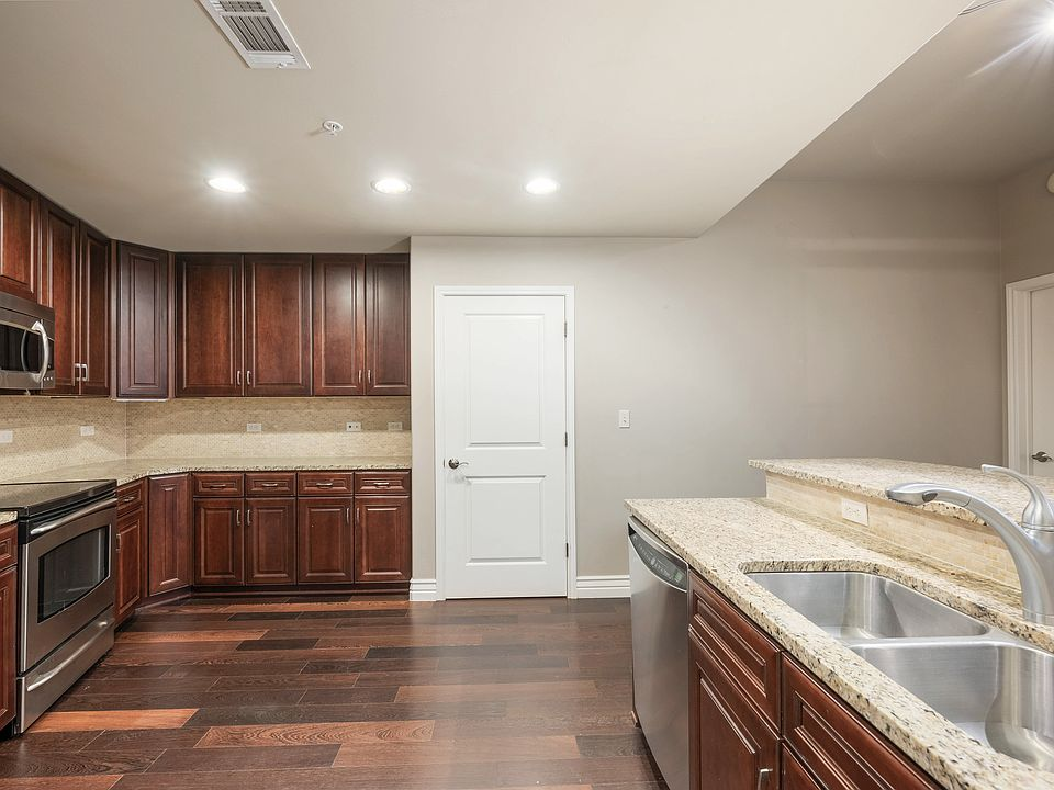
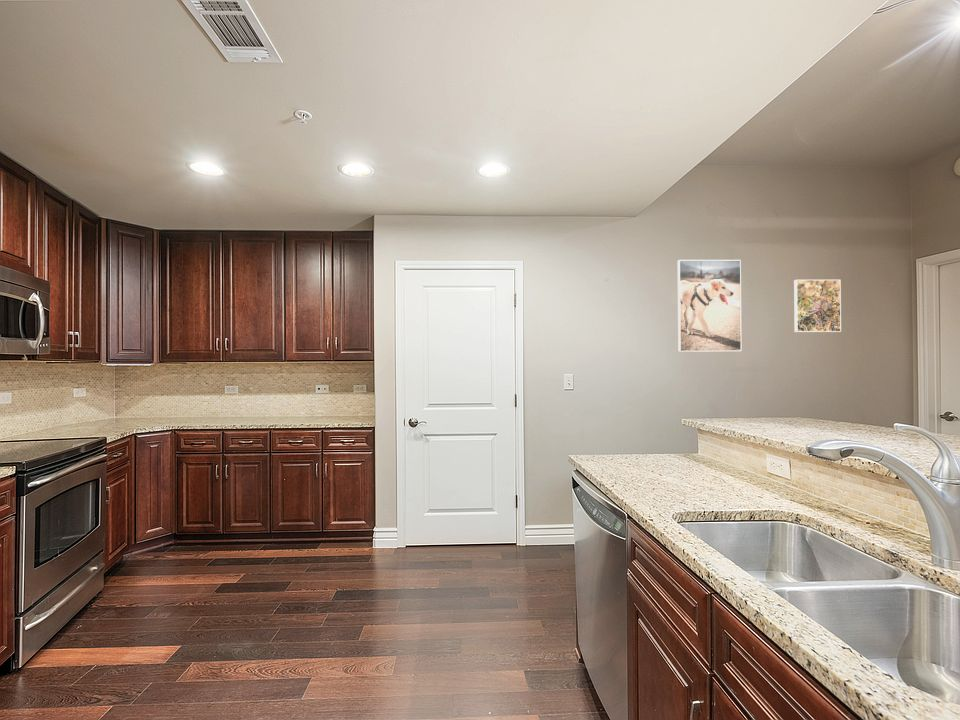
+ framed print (709, 305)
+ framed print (817, 305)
